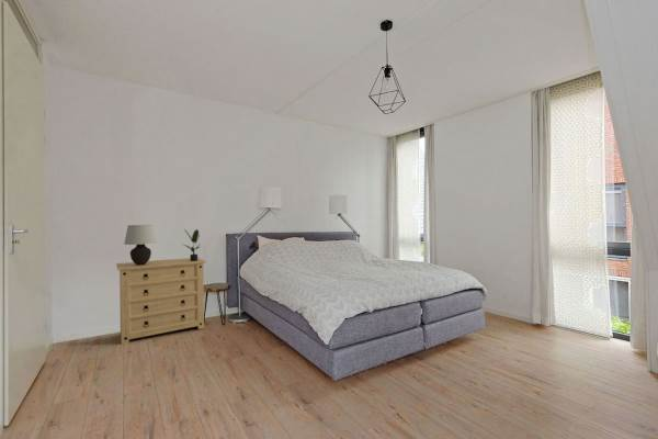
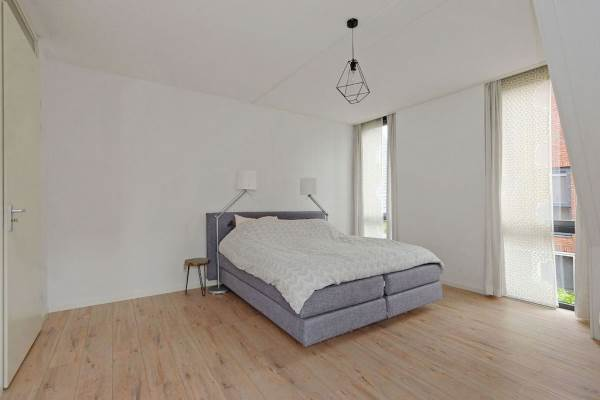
- dresser (162, 296)
- table lamp (140, 245)
- potted plant (192, 247)
